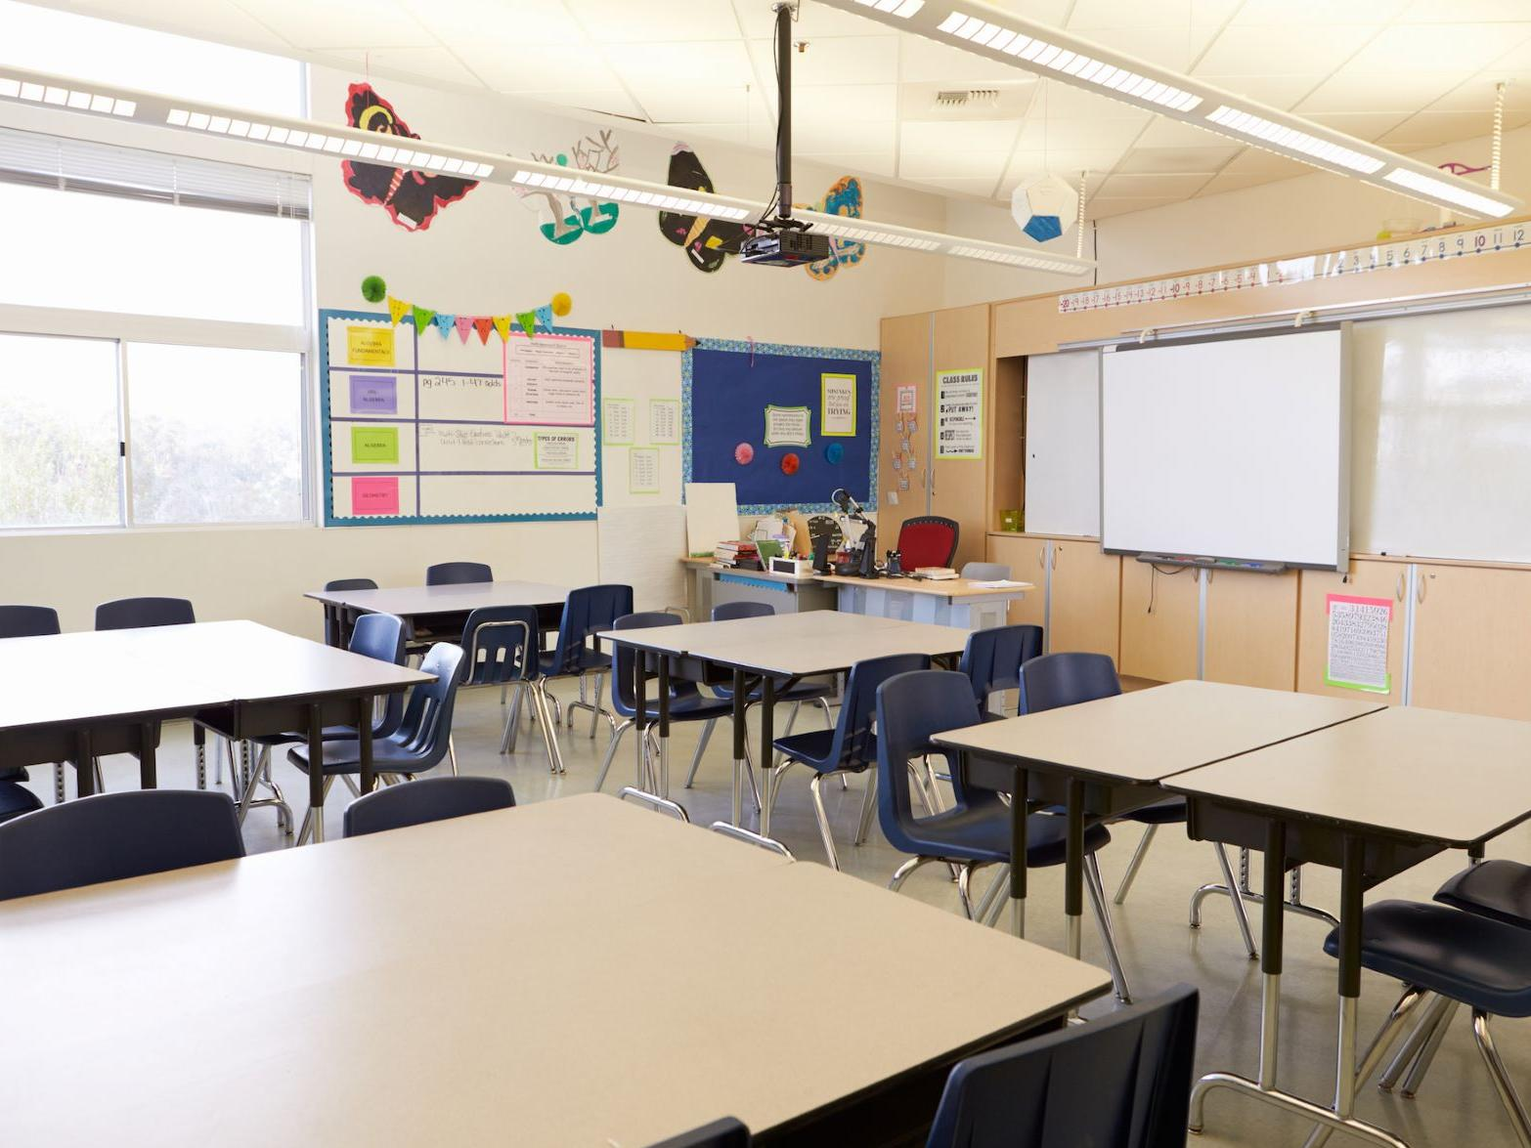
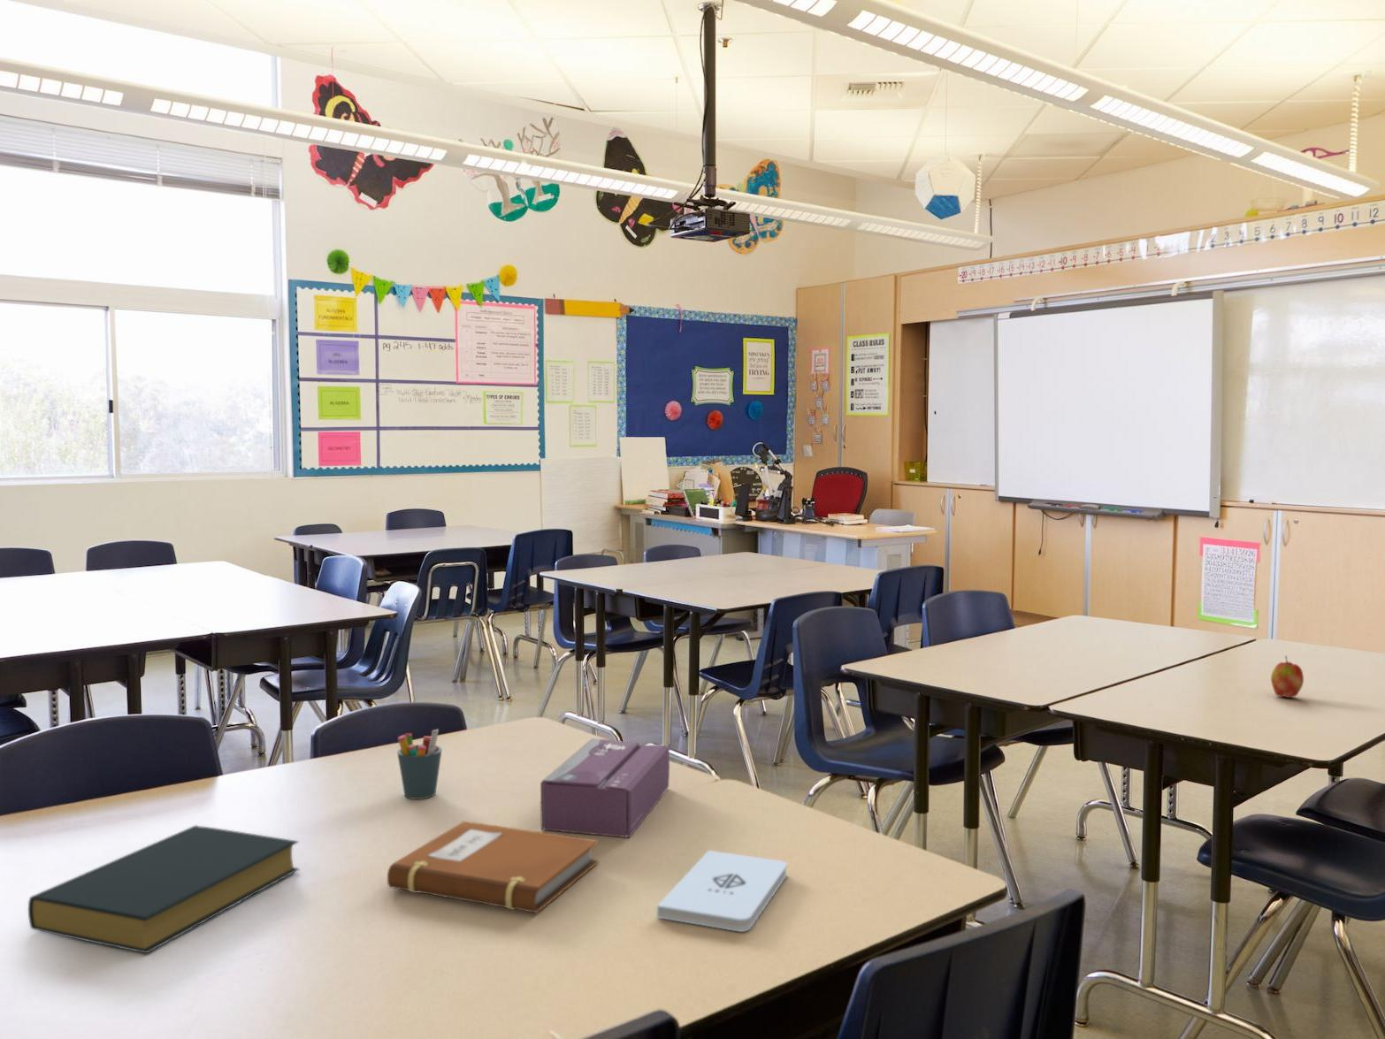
+ notebook (492, 863)
+ apple (1287, 677)
+ notepad (726, 887)
+ tissue box (609, 784)
+ pen holder (418, 761)
+ hardback book (171, 882)
